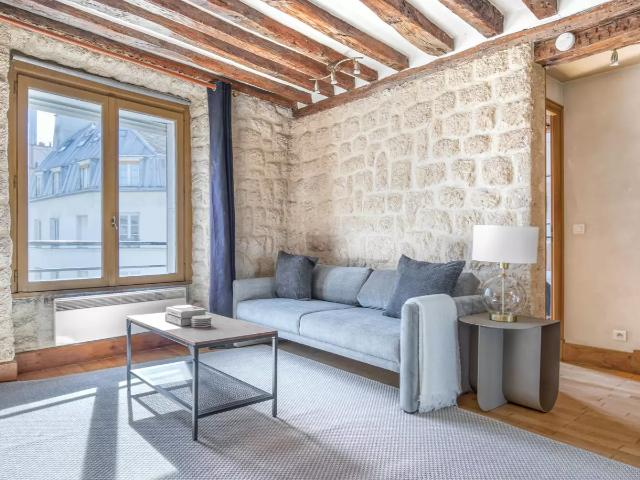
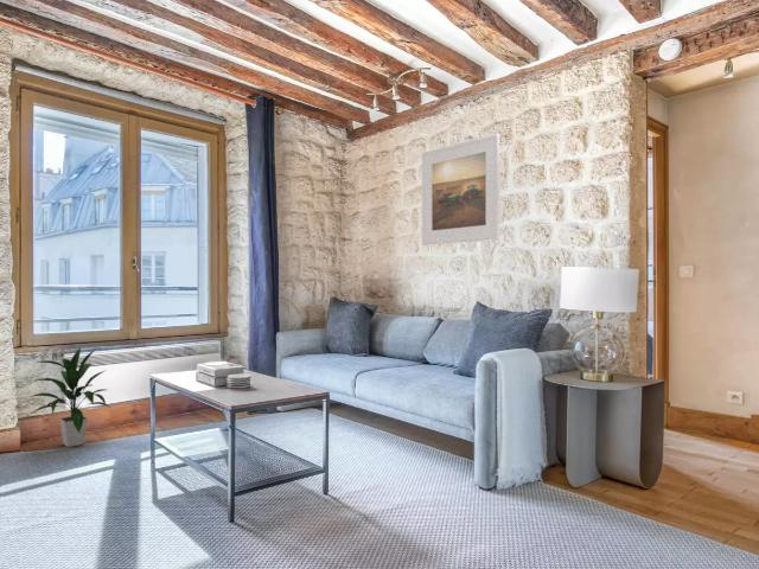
+ indoor plant (71, 396)
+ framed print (458, 192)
